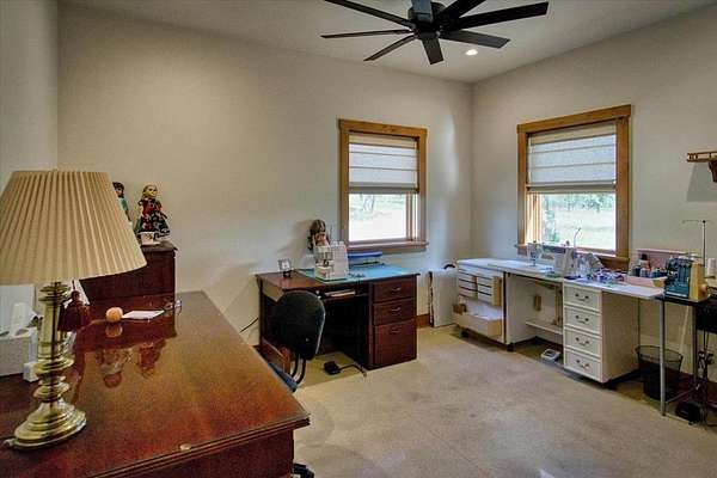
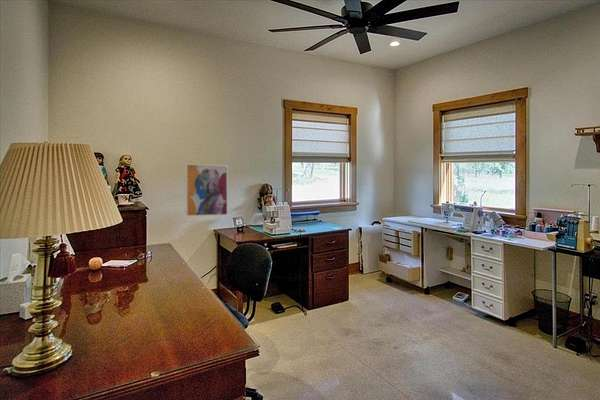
+ wall art (207, 190)
